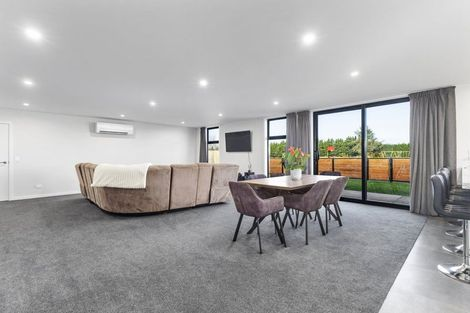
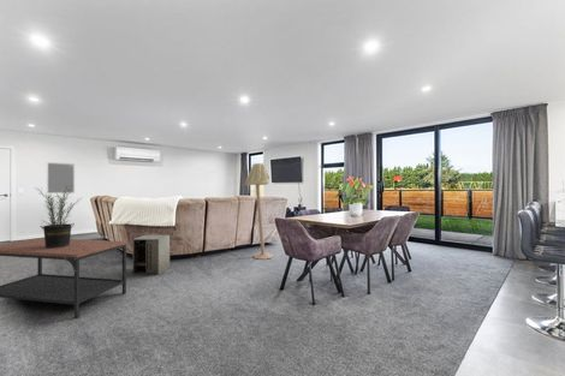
+ speaker (151, 253)
+ coffee table (55, 275)
+ potted plant (59, 215)
+ home mirror (60, 178)
+ floor lamp (258, 210)
